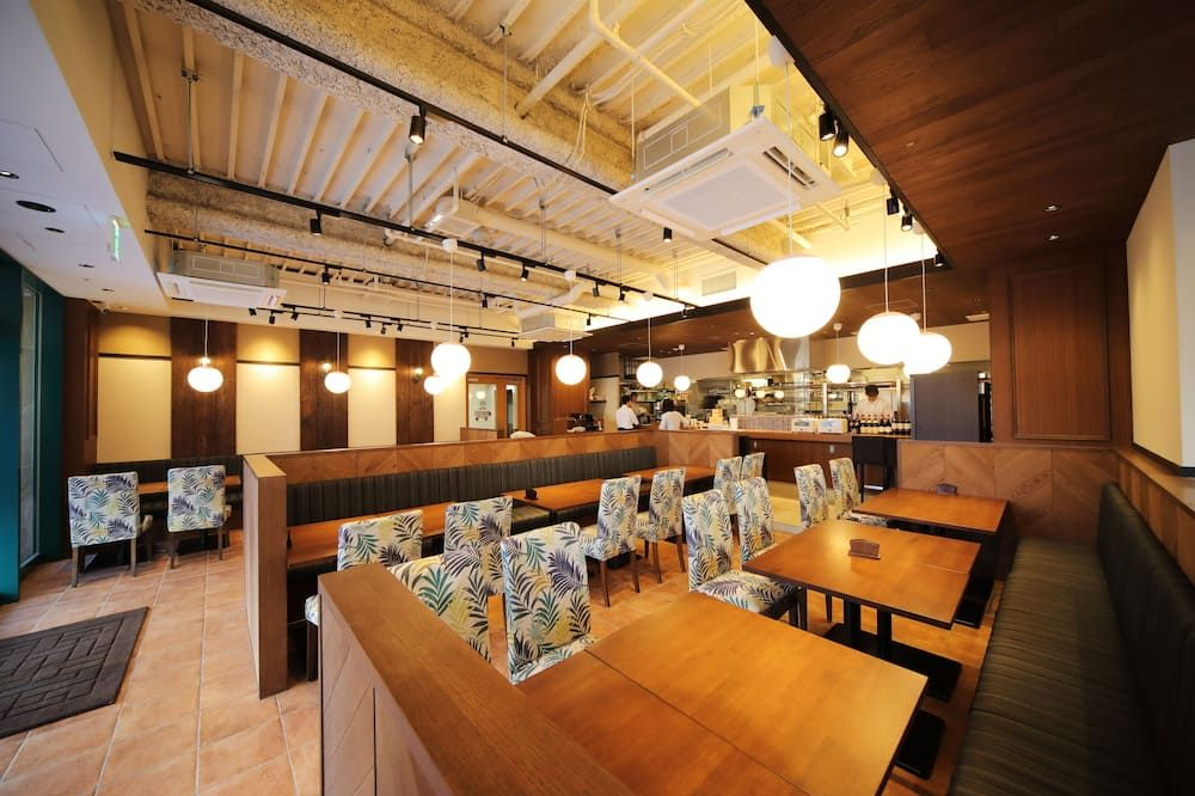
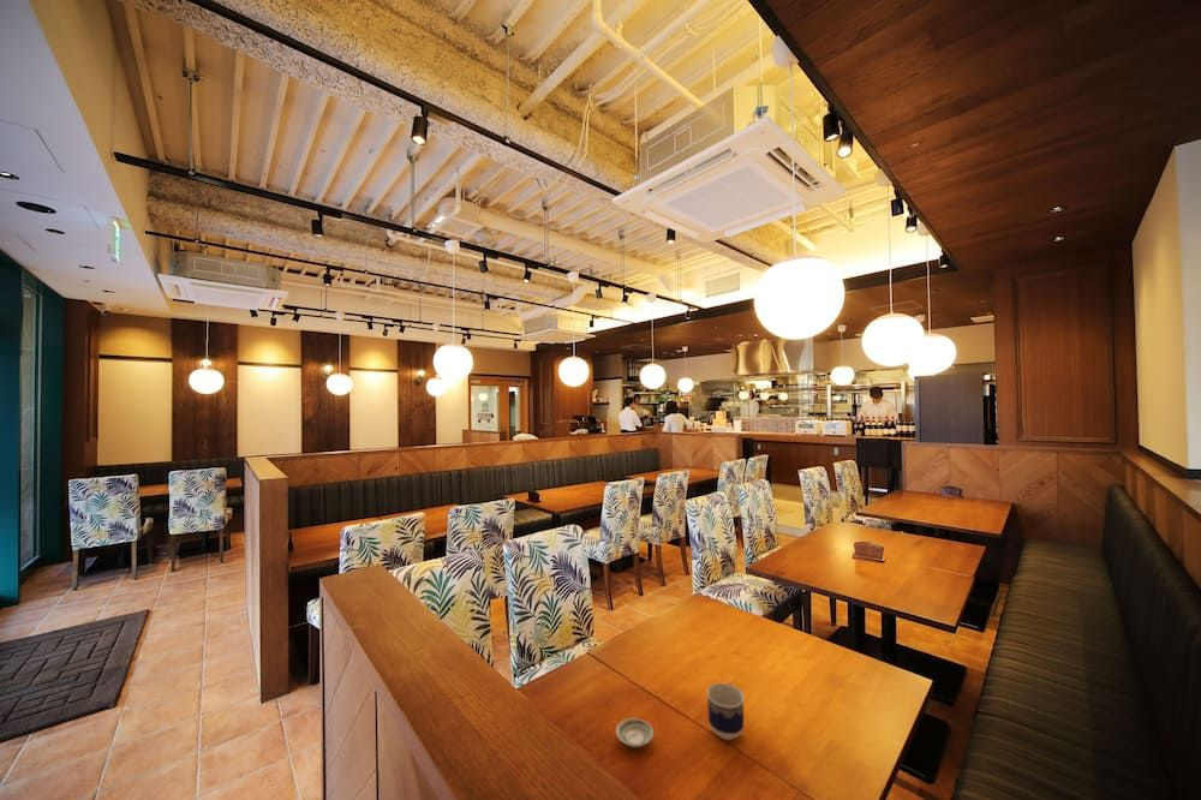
+ saucer (634, 735)
+ cup (727, 709)
